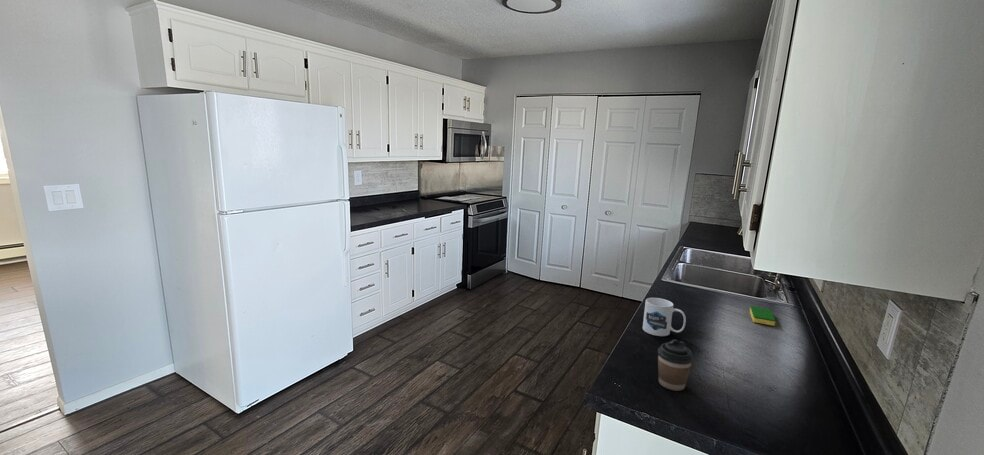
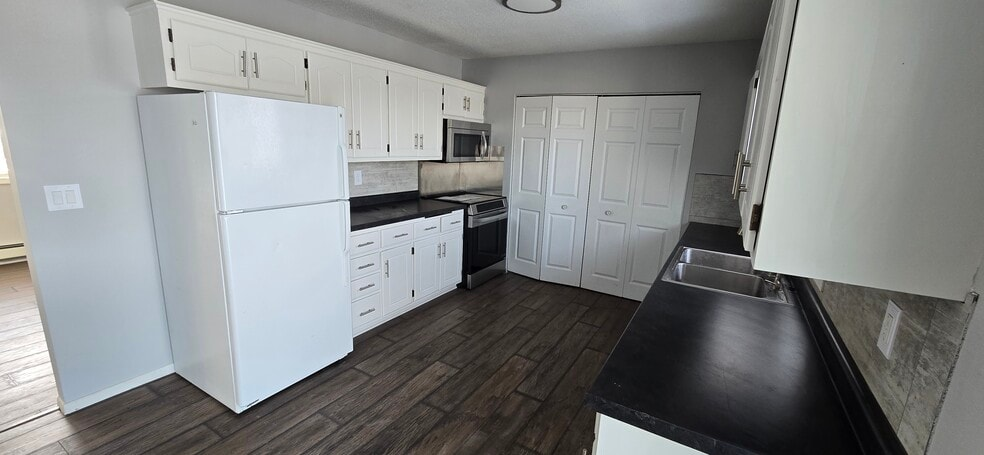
- mug (662, 317)
- dish sponge (762, 315)
- coffee cup (674, 363)
